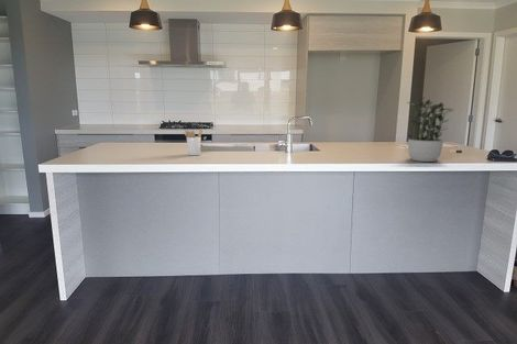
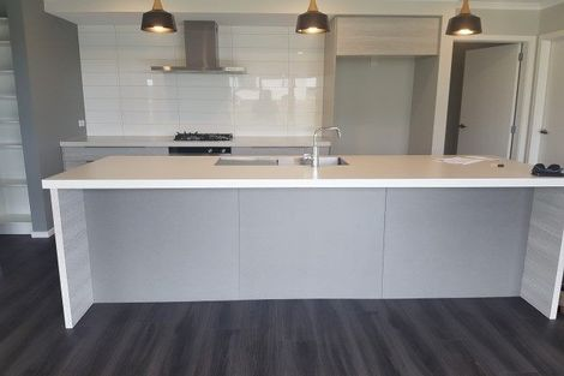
- potted plant (428, 127)
- utensil holder (193, 142)
